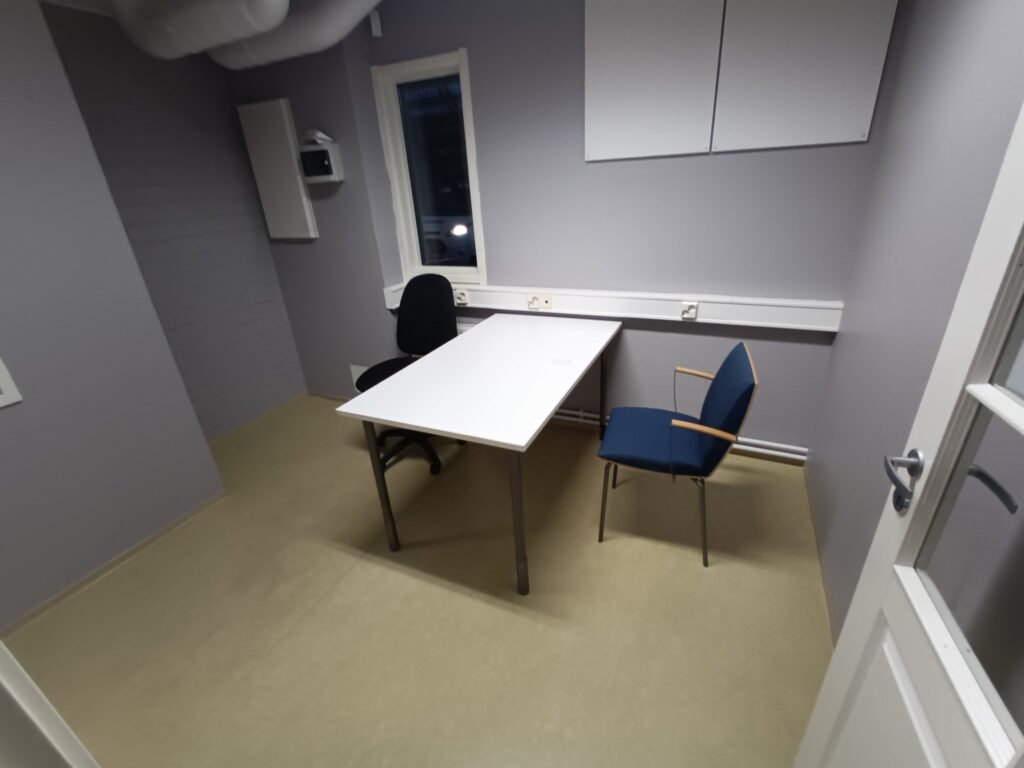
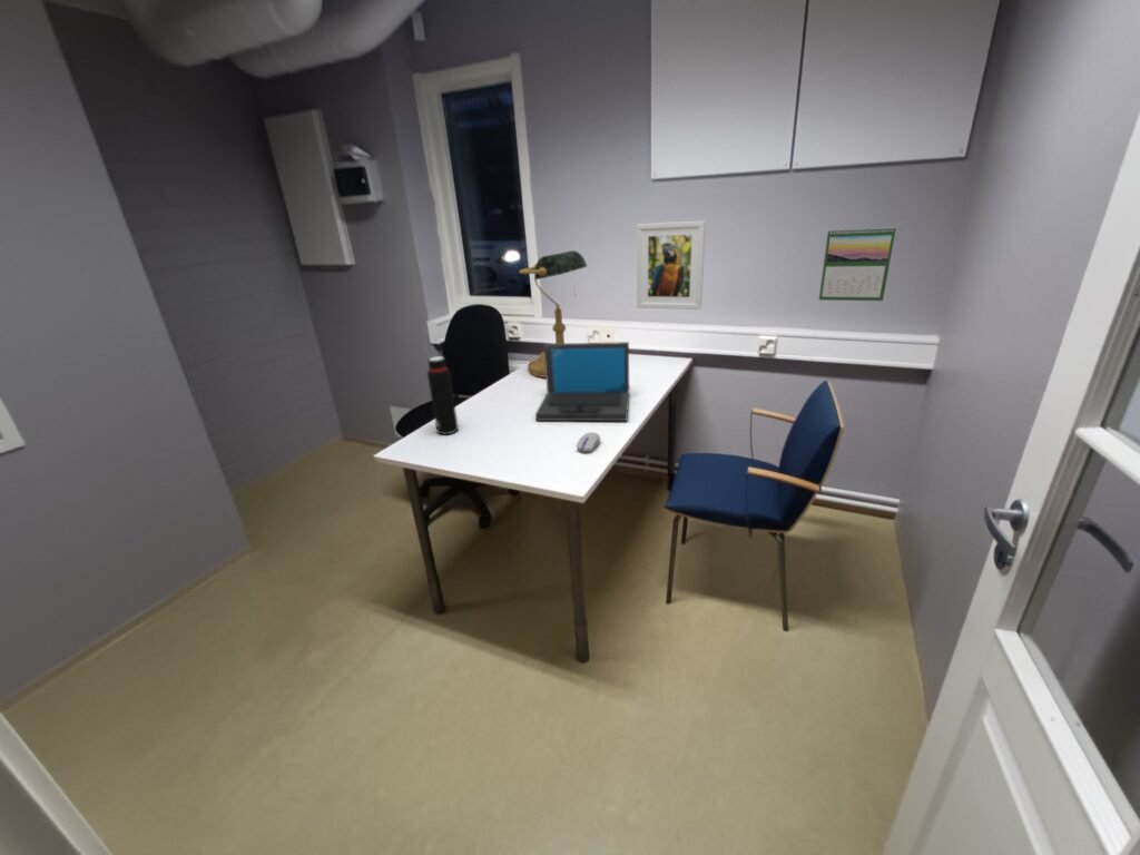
+ computer mouse (589, 440)
+ water bottle (441, 394)
+ calendar (855, 264)
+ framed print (669, 266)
+ desk lamp (558, 313)
+ laptop (583, 380)
